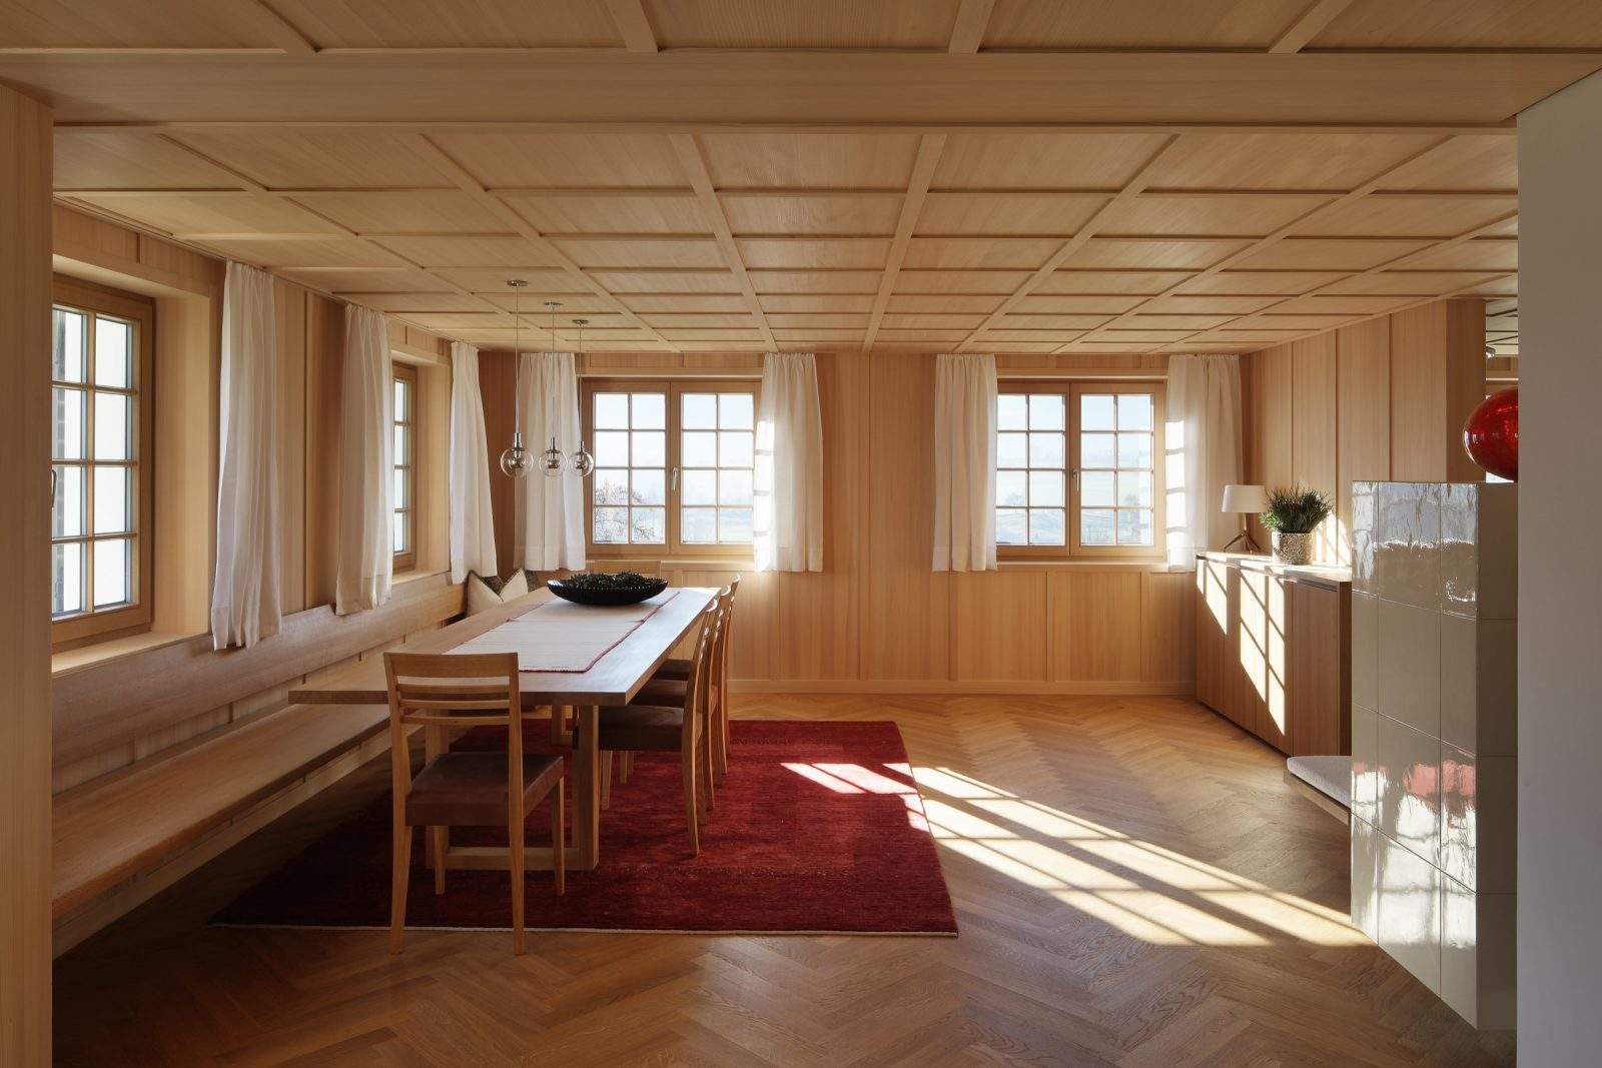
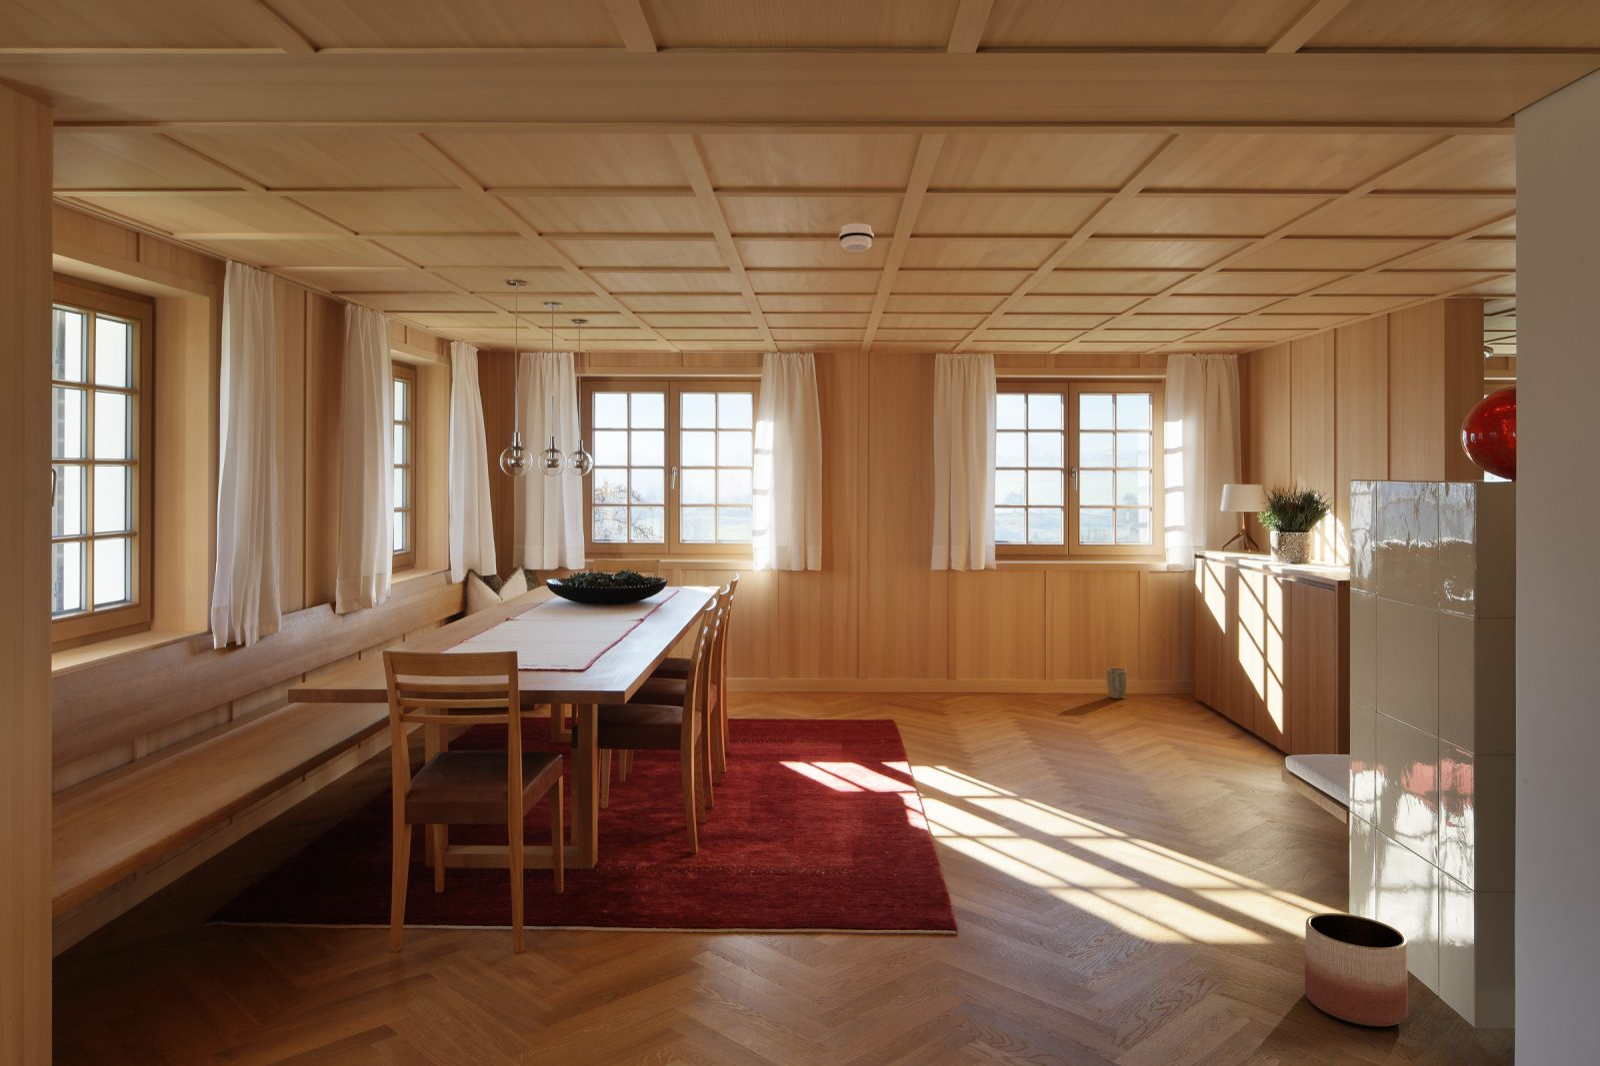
+ planter (1355, 968)
+ smoke detector (856, 238)
+ plant pot (1115, 683)
